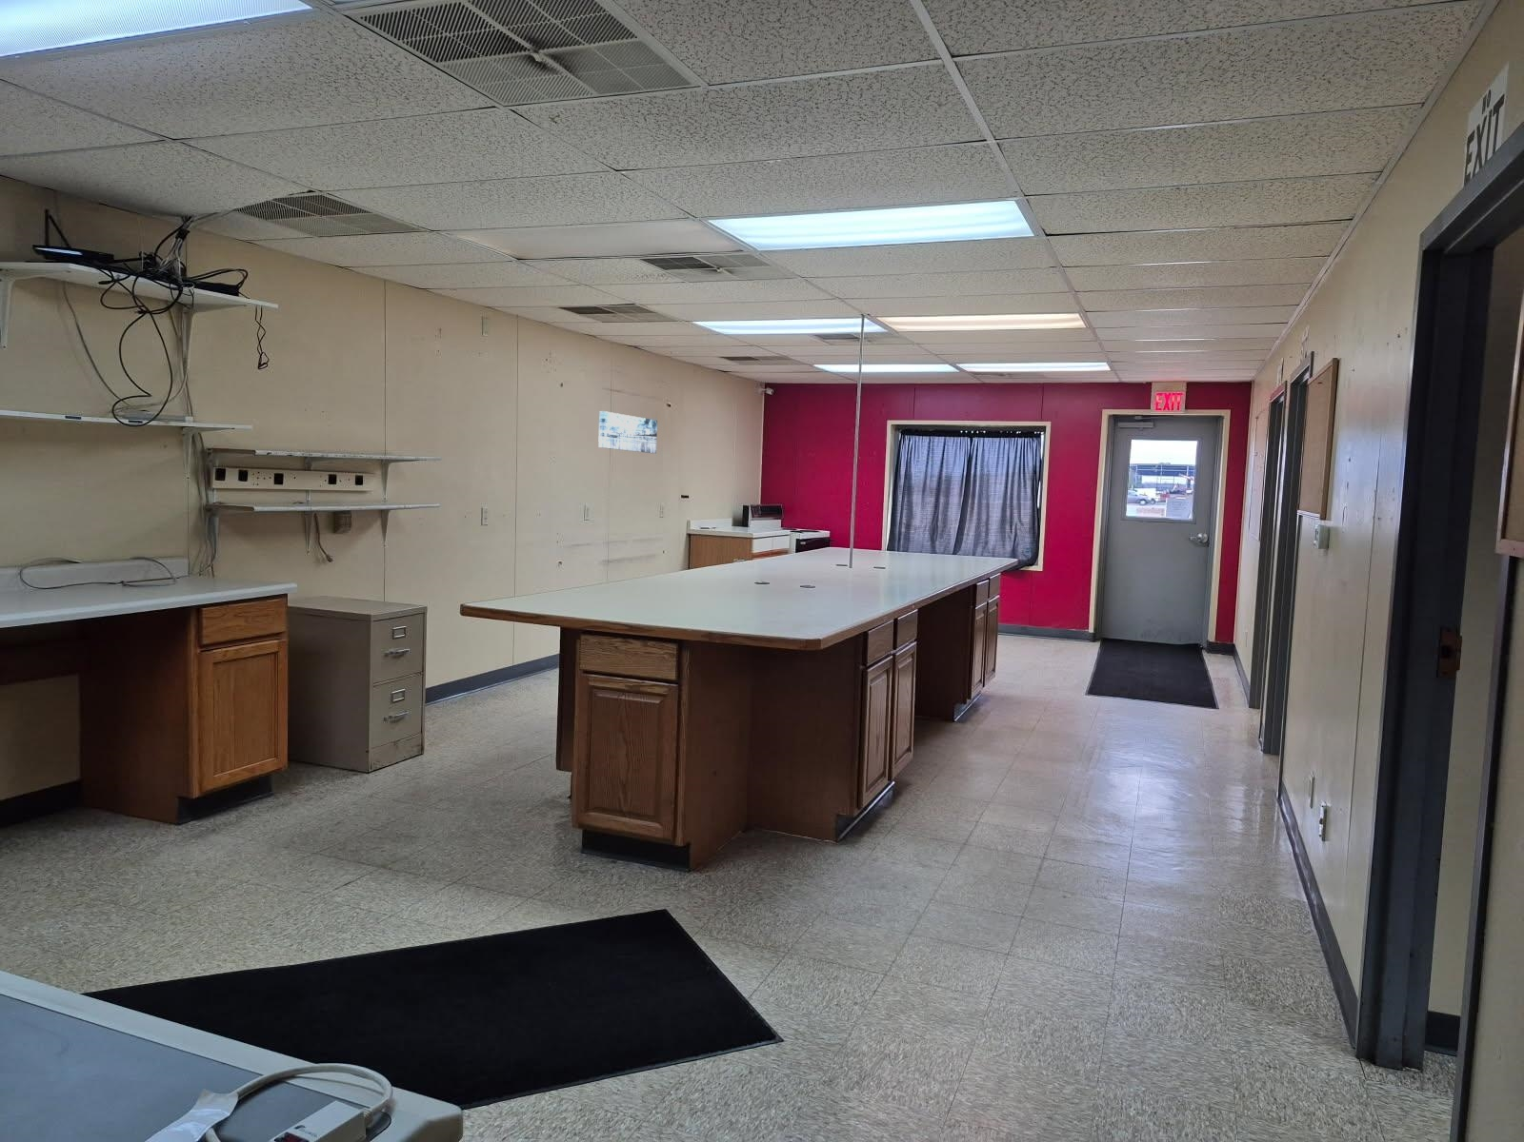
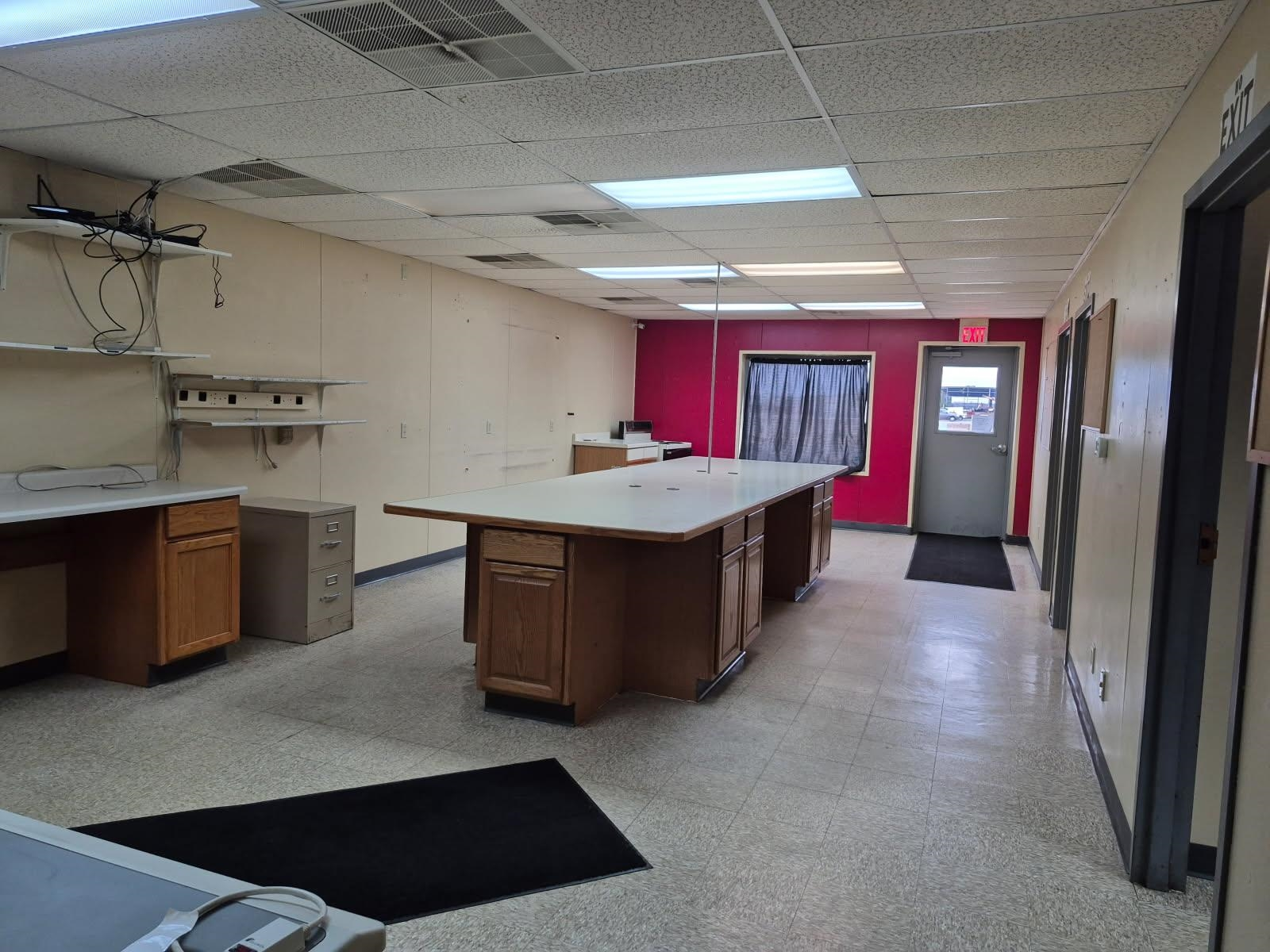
- wall art (629, 433)
